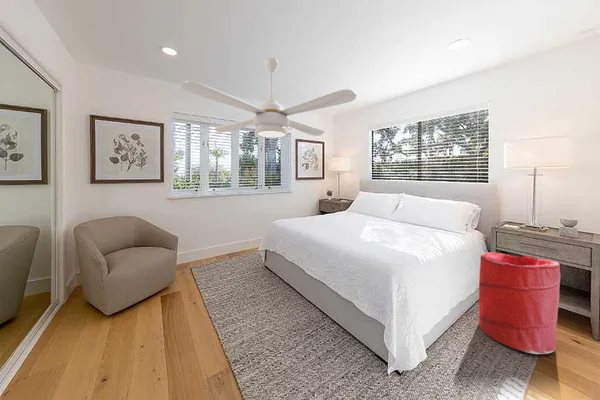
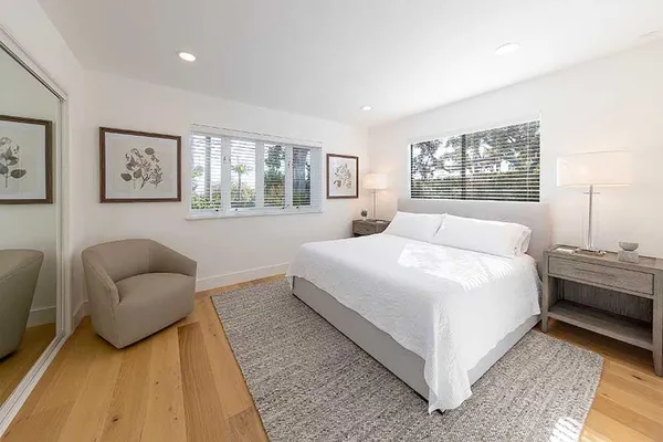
- ceiling fan (271, 98)
- laundry hamper (516, 295)
